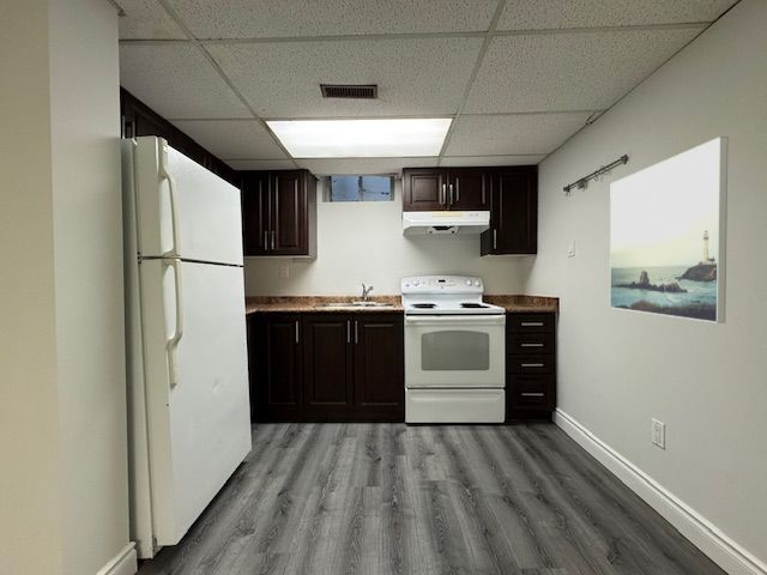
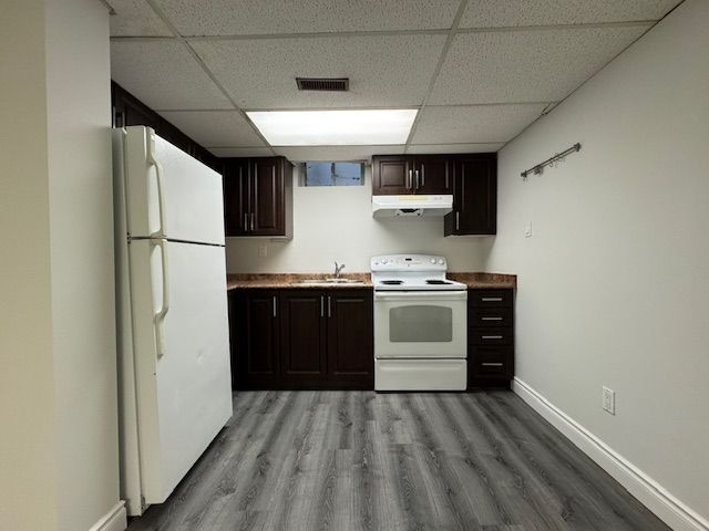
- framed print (657, 240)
